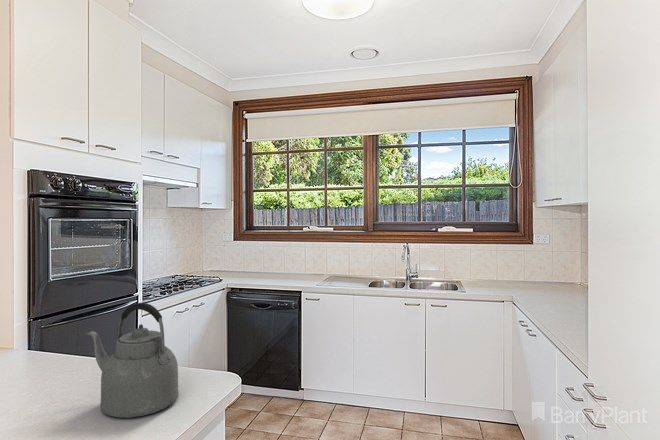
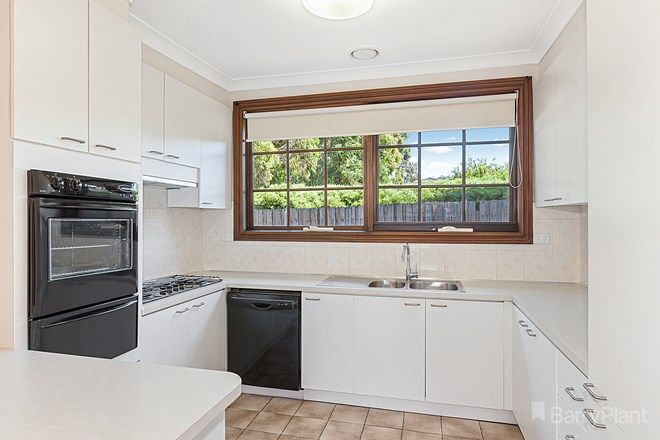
- kettle (127, 351)
